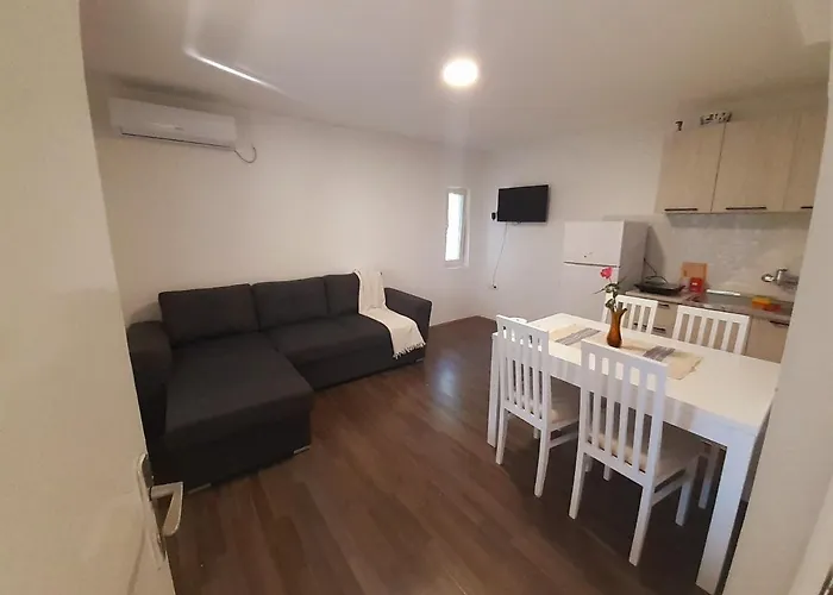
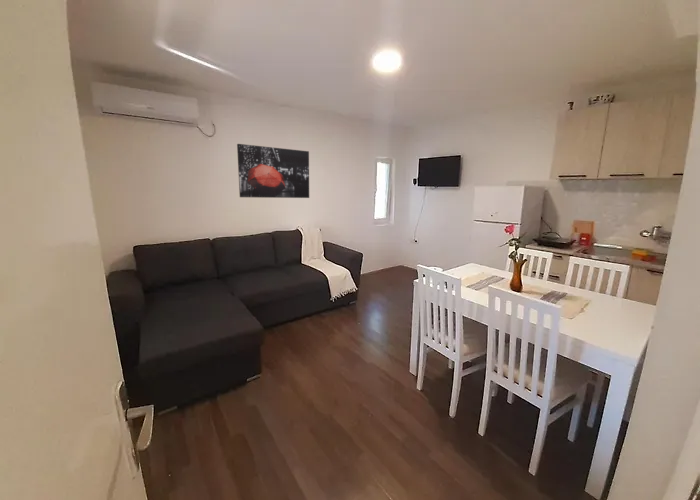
+ wall art (276, 173)
